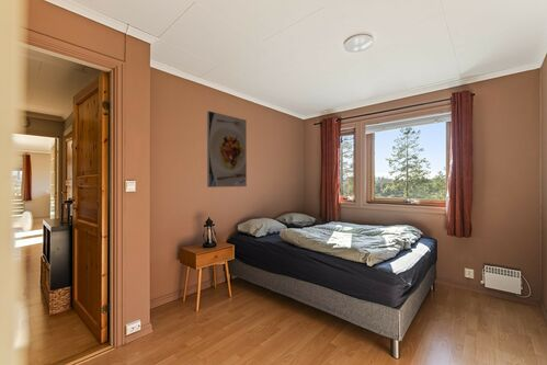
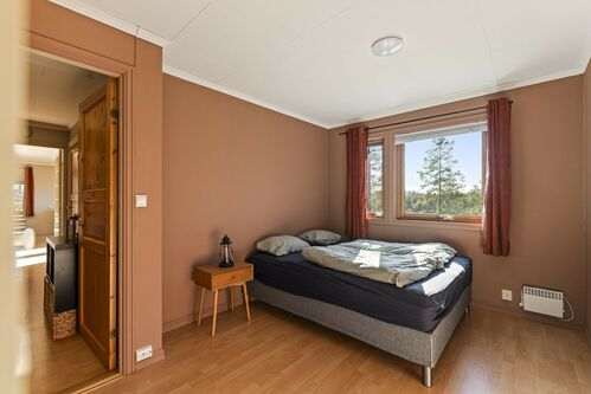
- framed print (228, 151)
